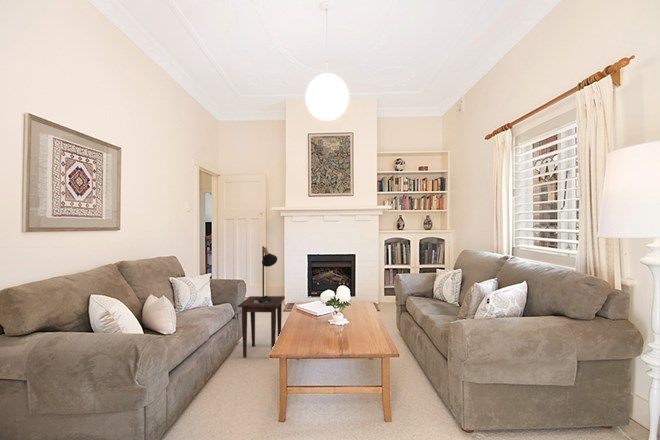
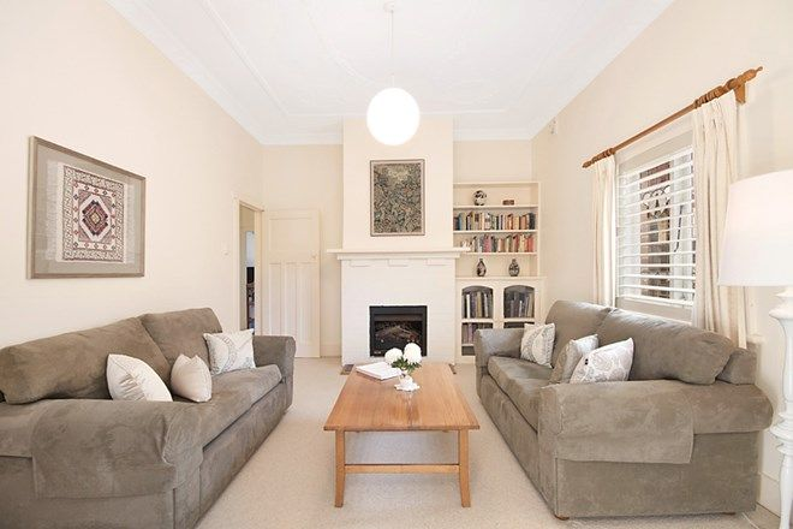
- side table (254, 325)
- table lamp (263, 272)
